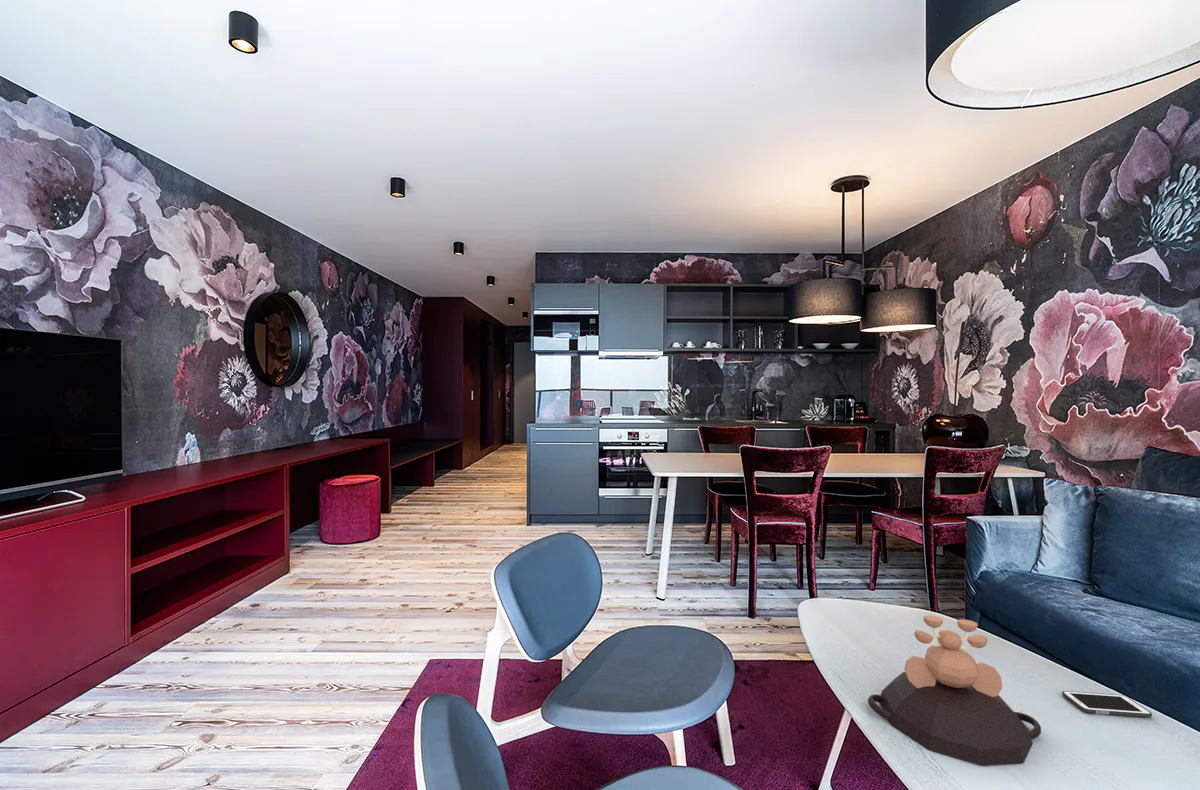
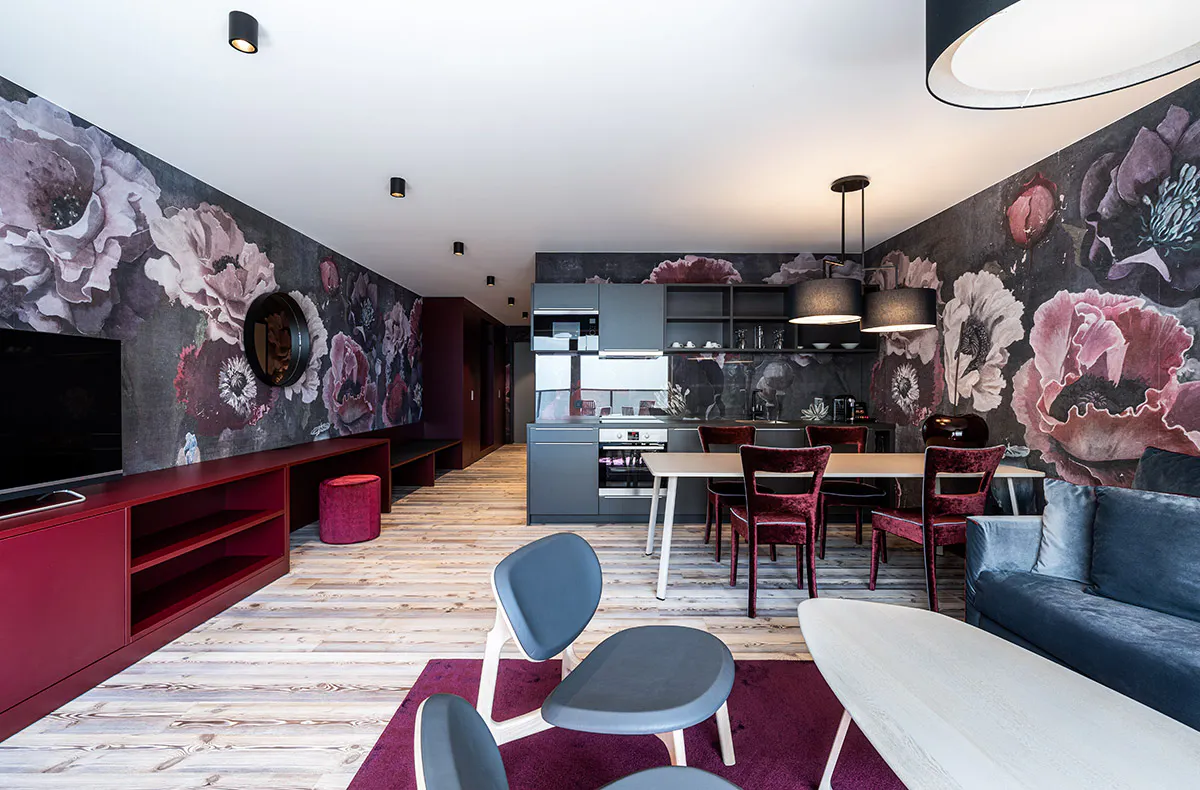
- cell phone (1105, 703)
- decorative bowl (950, 670)
